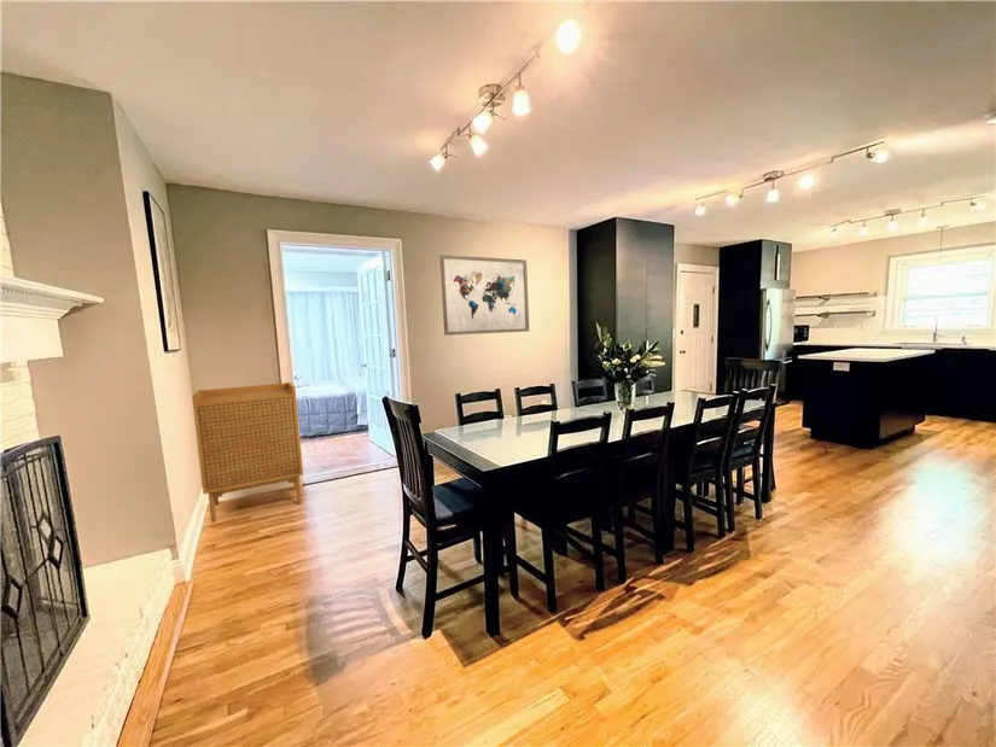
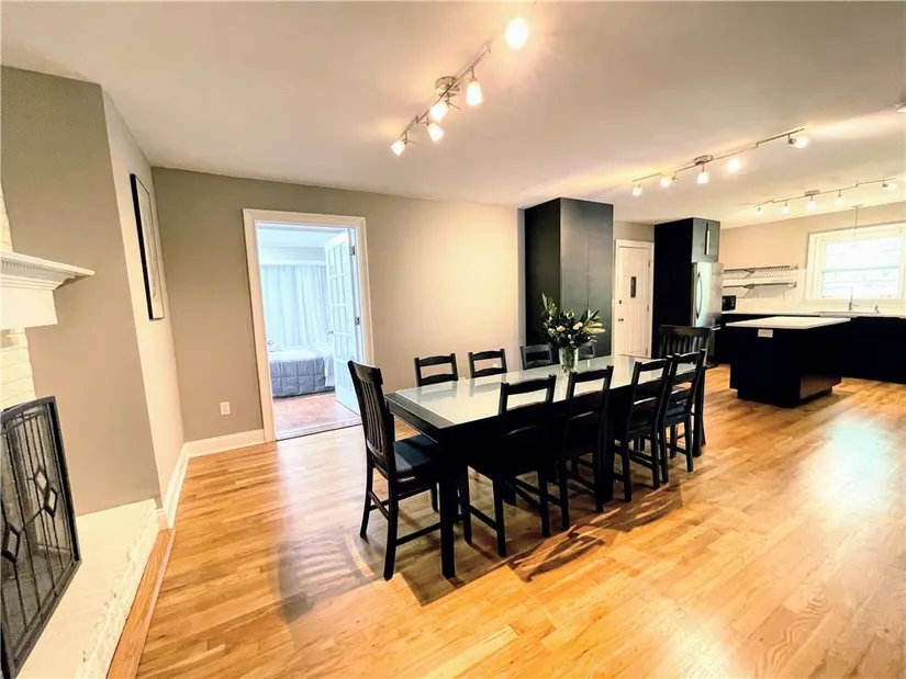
- cabinet (252, 447)
- wall art (487, 296)
